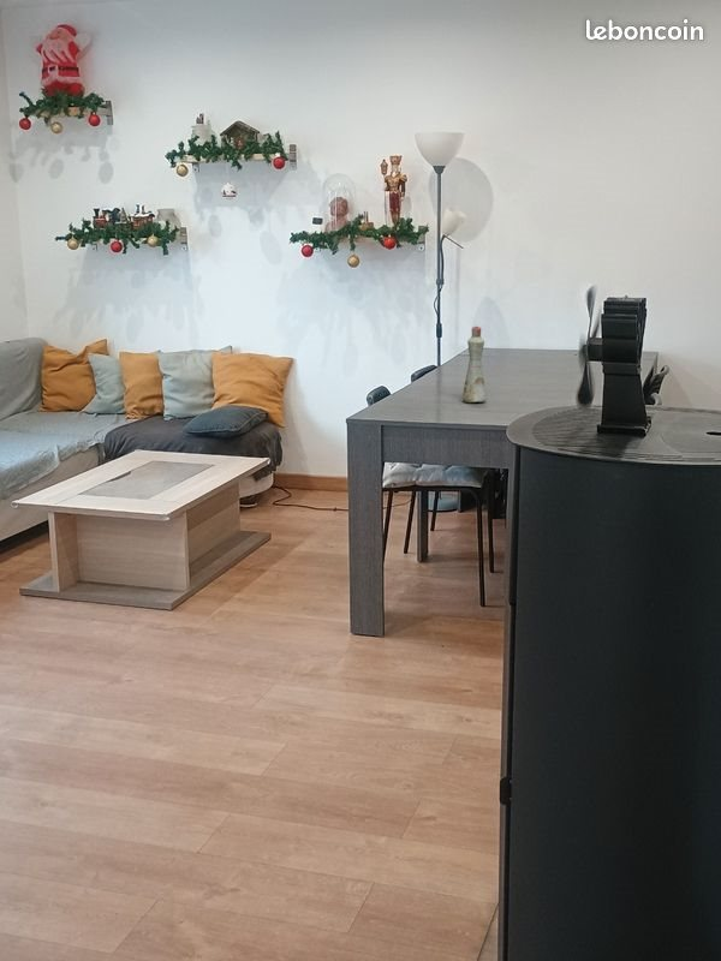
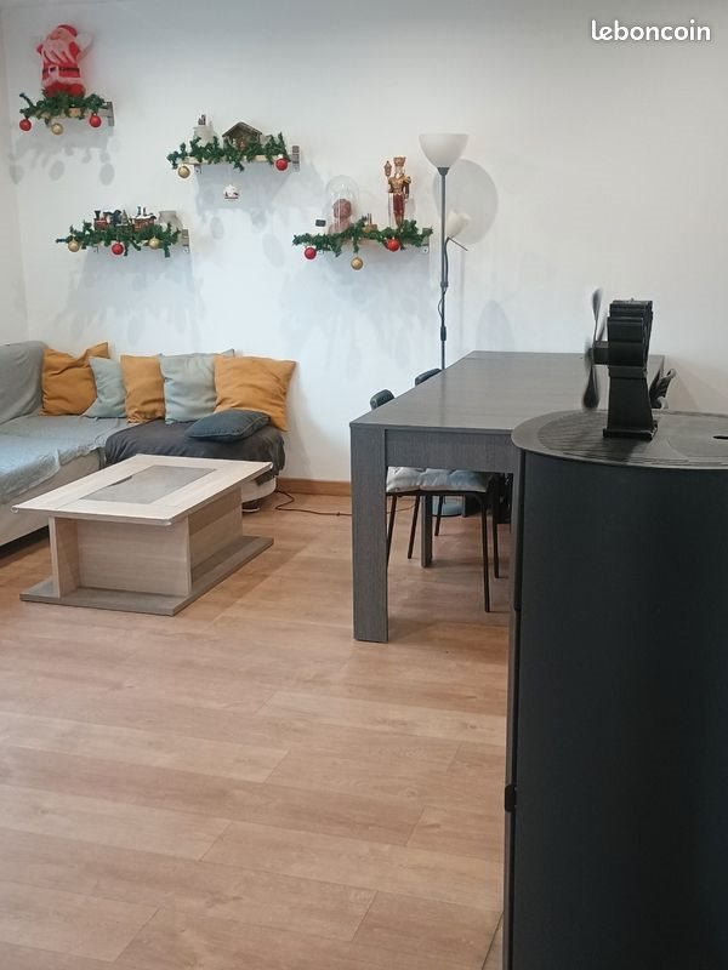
- bottle (475, 364)
